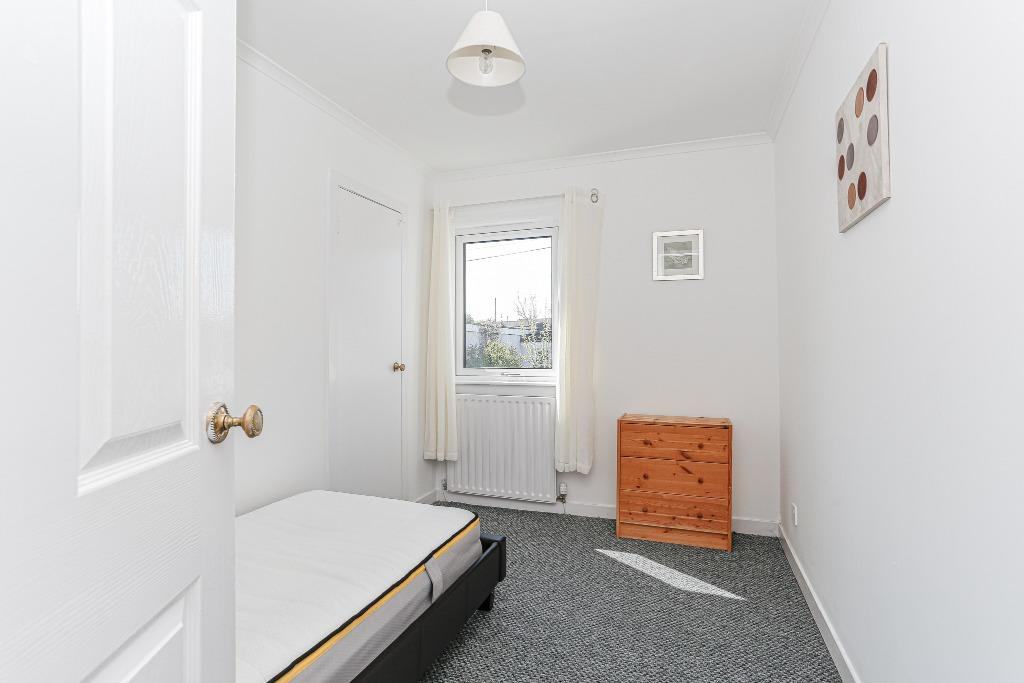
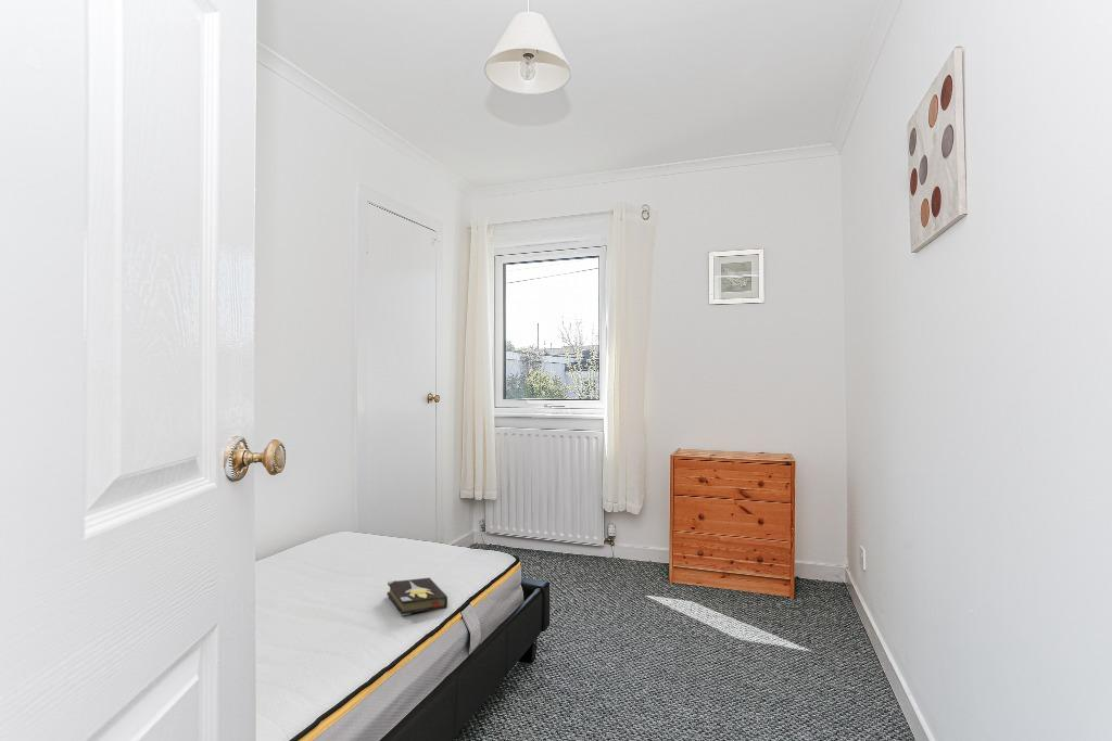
+ hardback book (416, 593)
